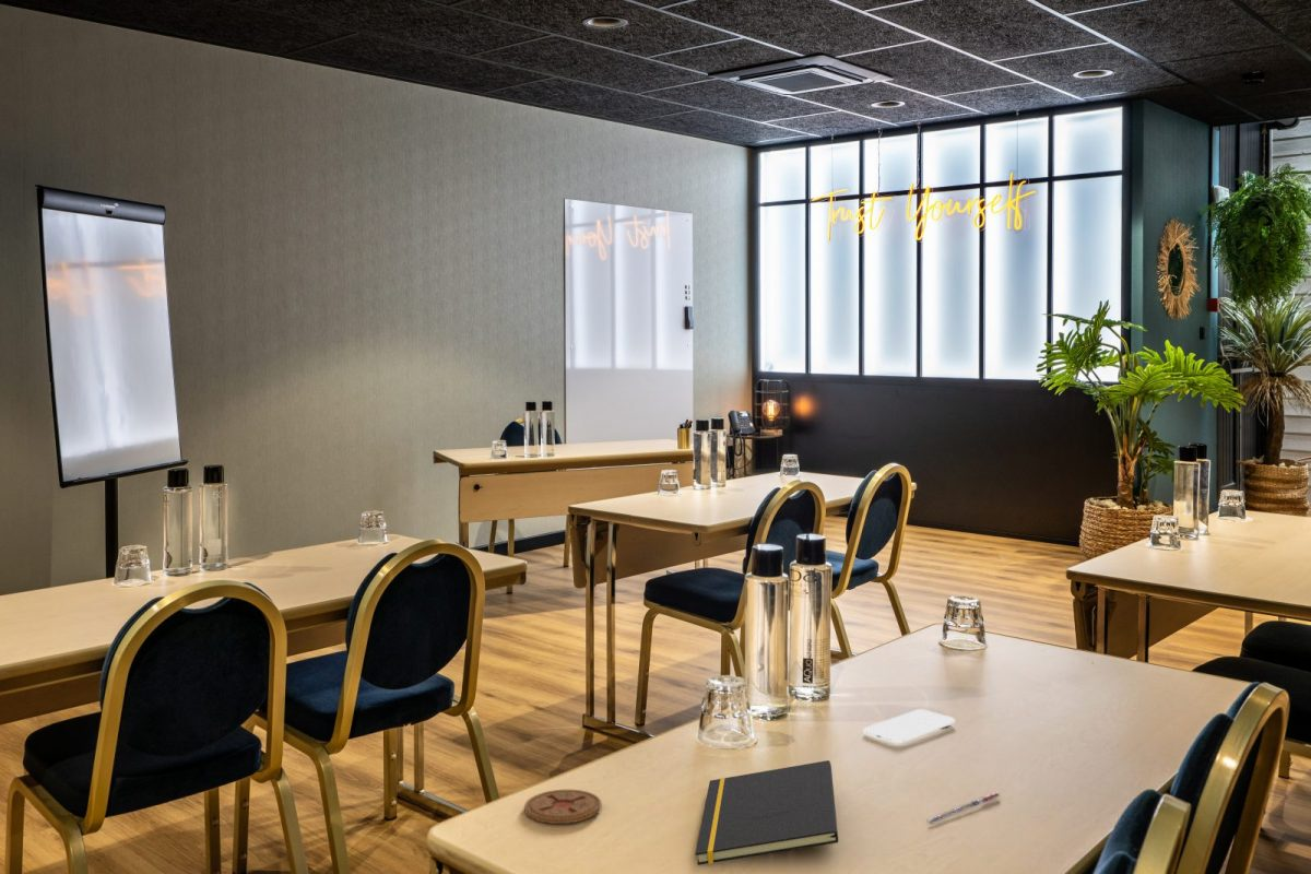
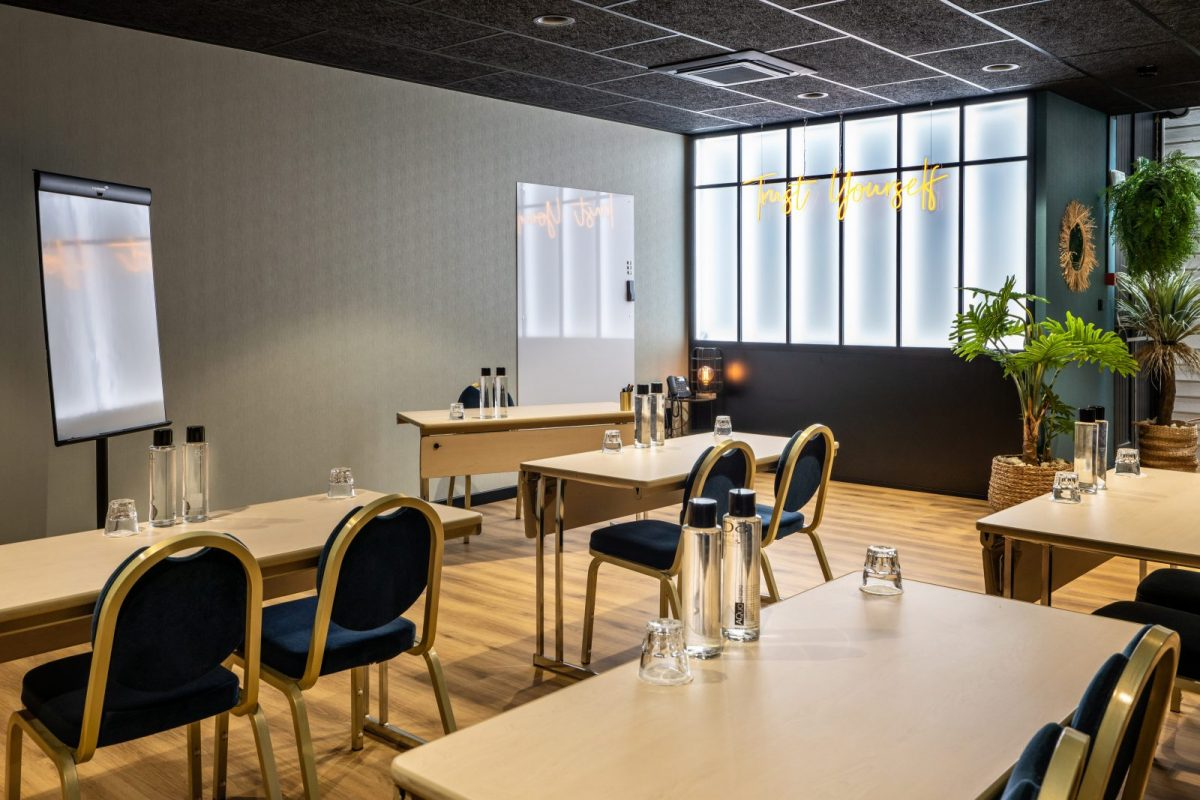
- coaster (563, 805)
- smartphone (909, 725)
- pen (964, 806)
- notepad (768, 808)
